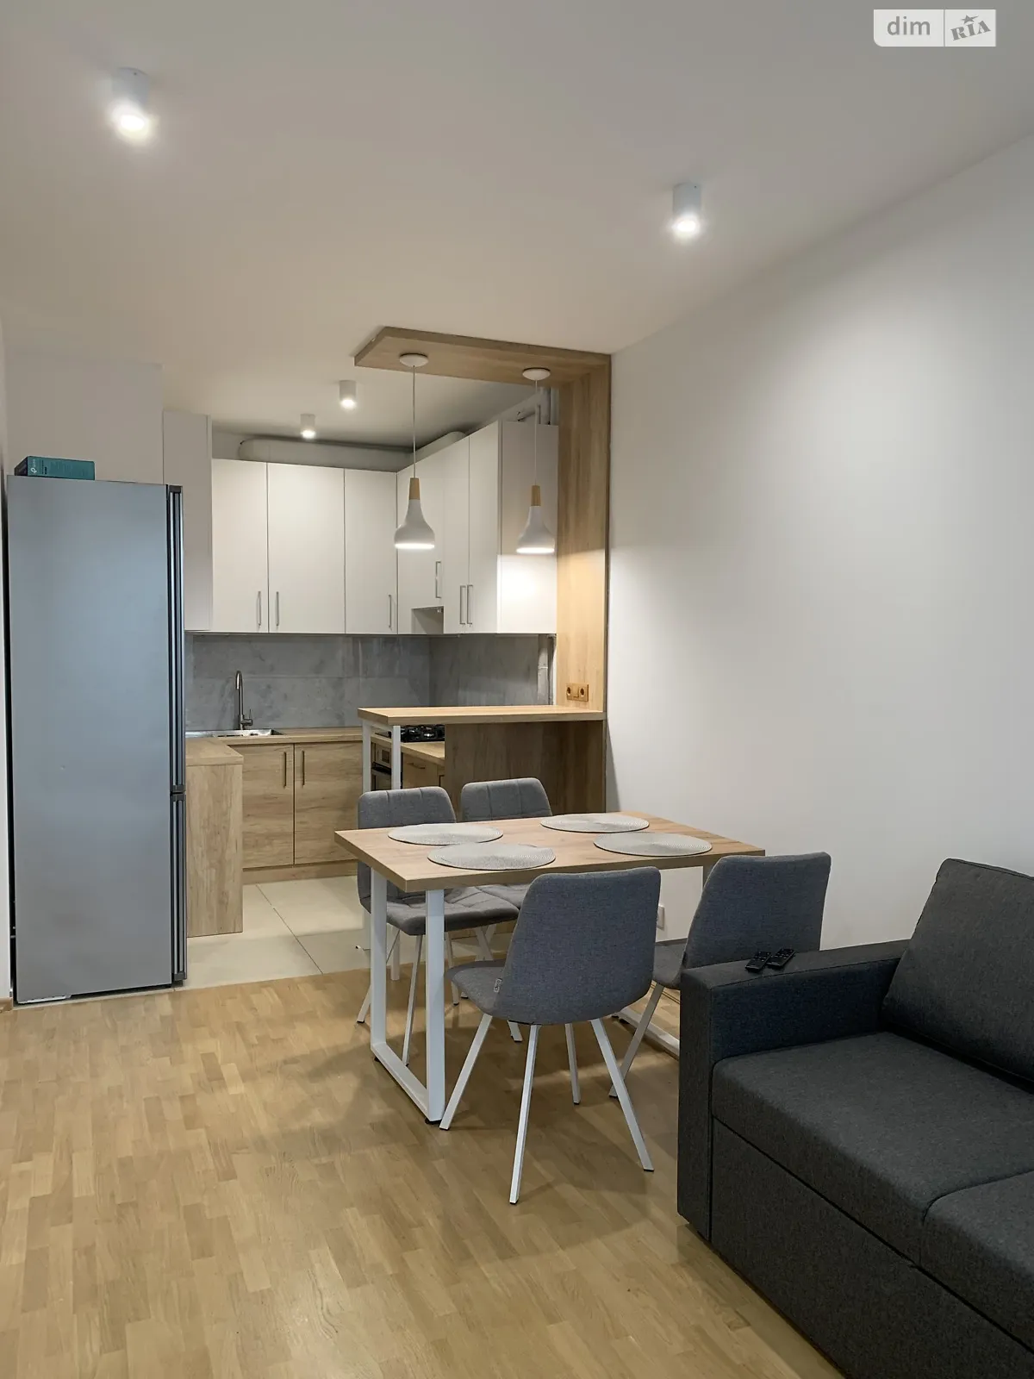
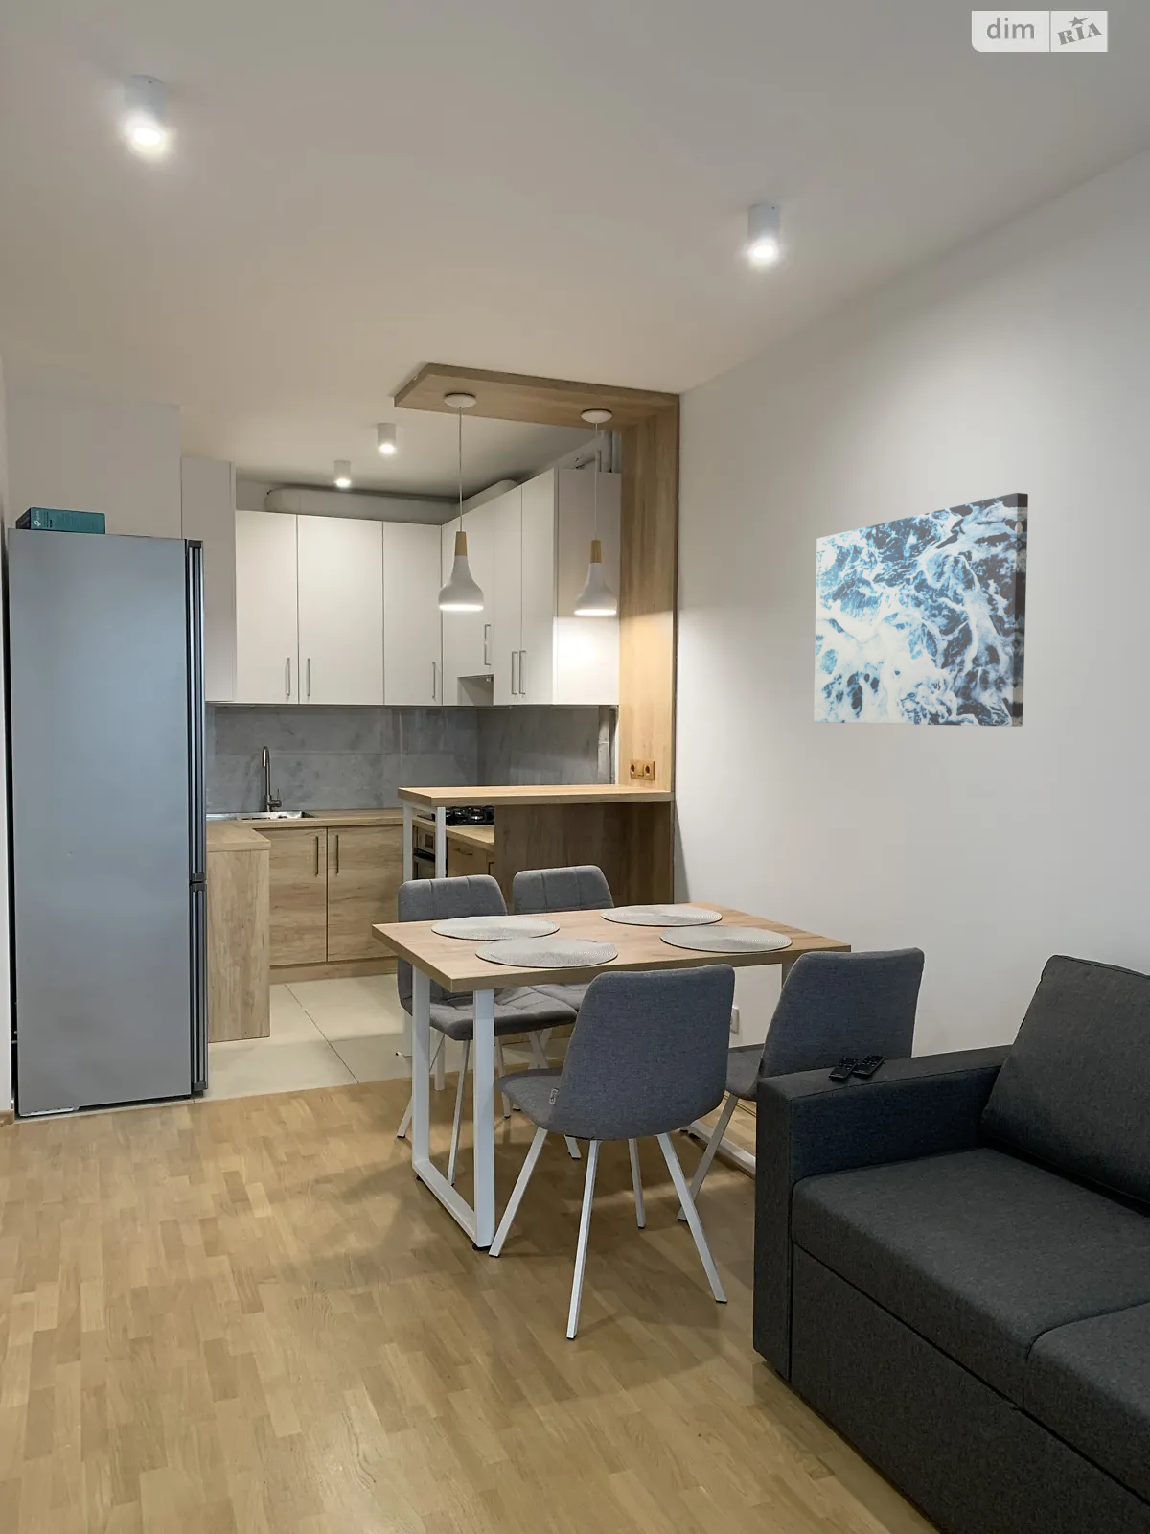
+ wall art (908, 621)
